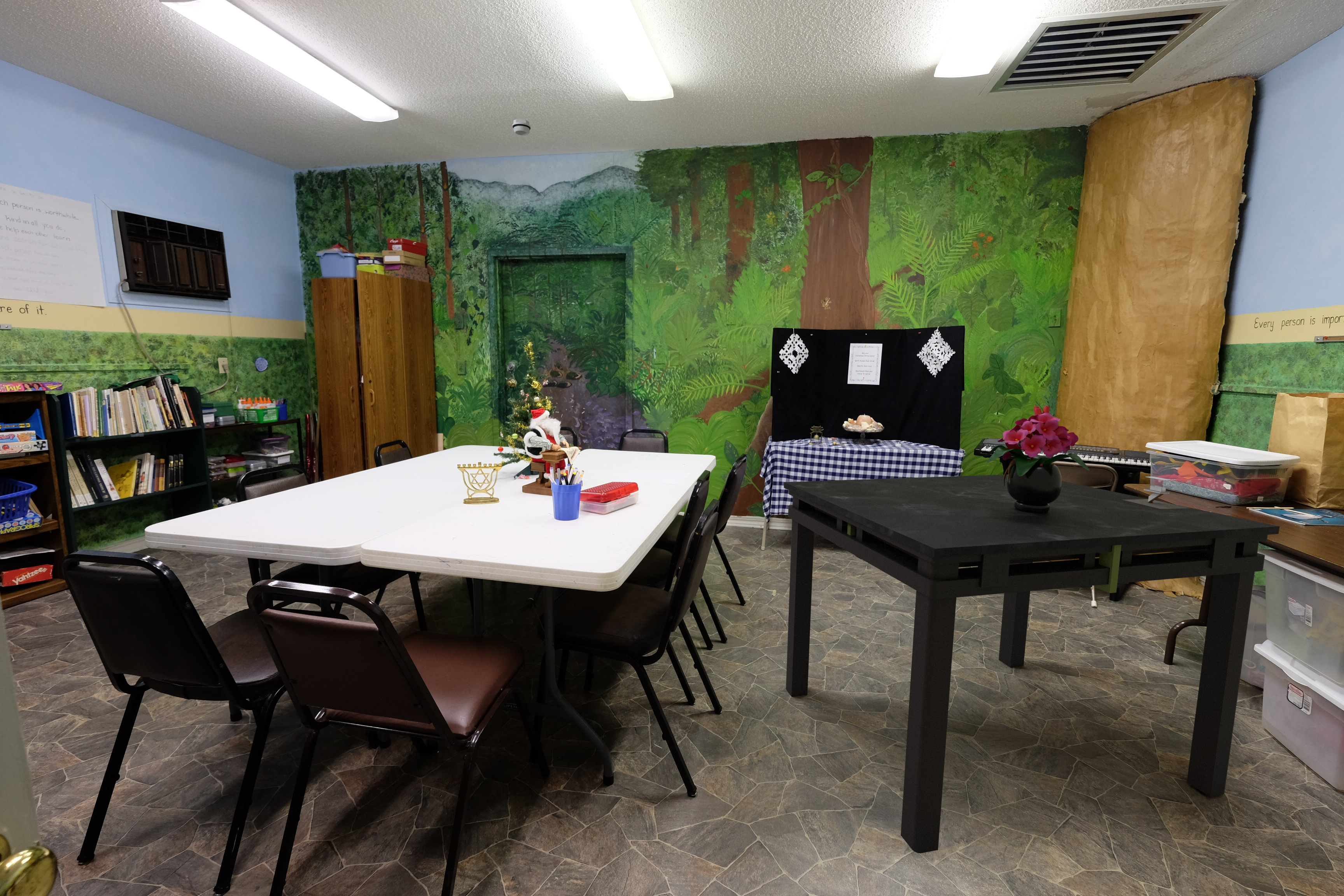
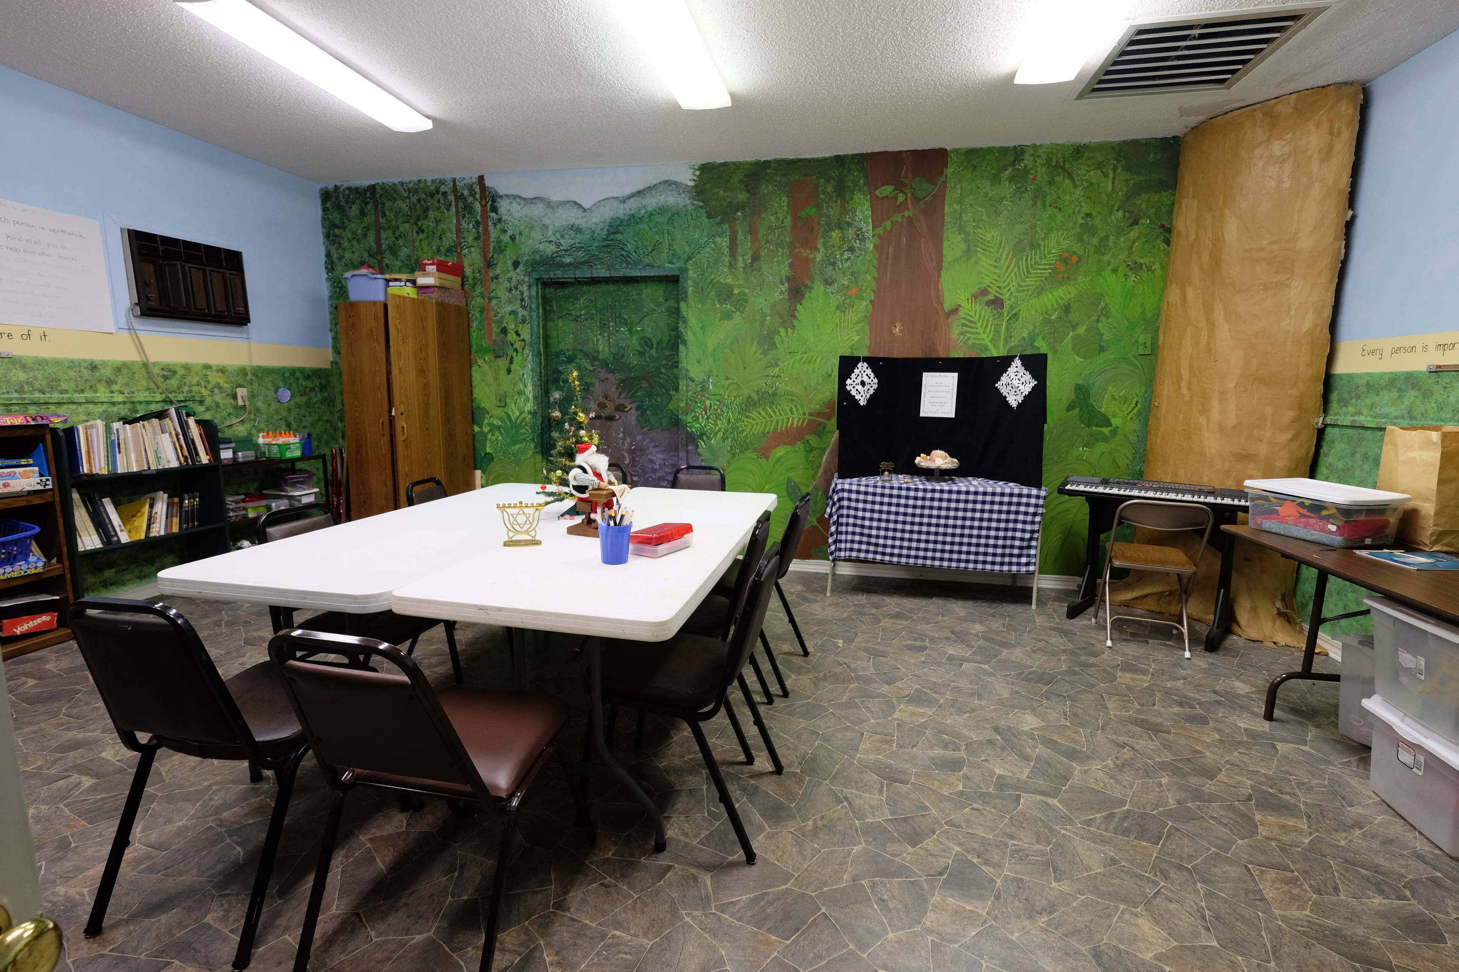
- potted flower (1028, 459)
- napkin holder (1157, 490)
- dining table (1002, 620)
- smoke detector (522, 128)
